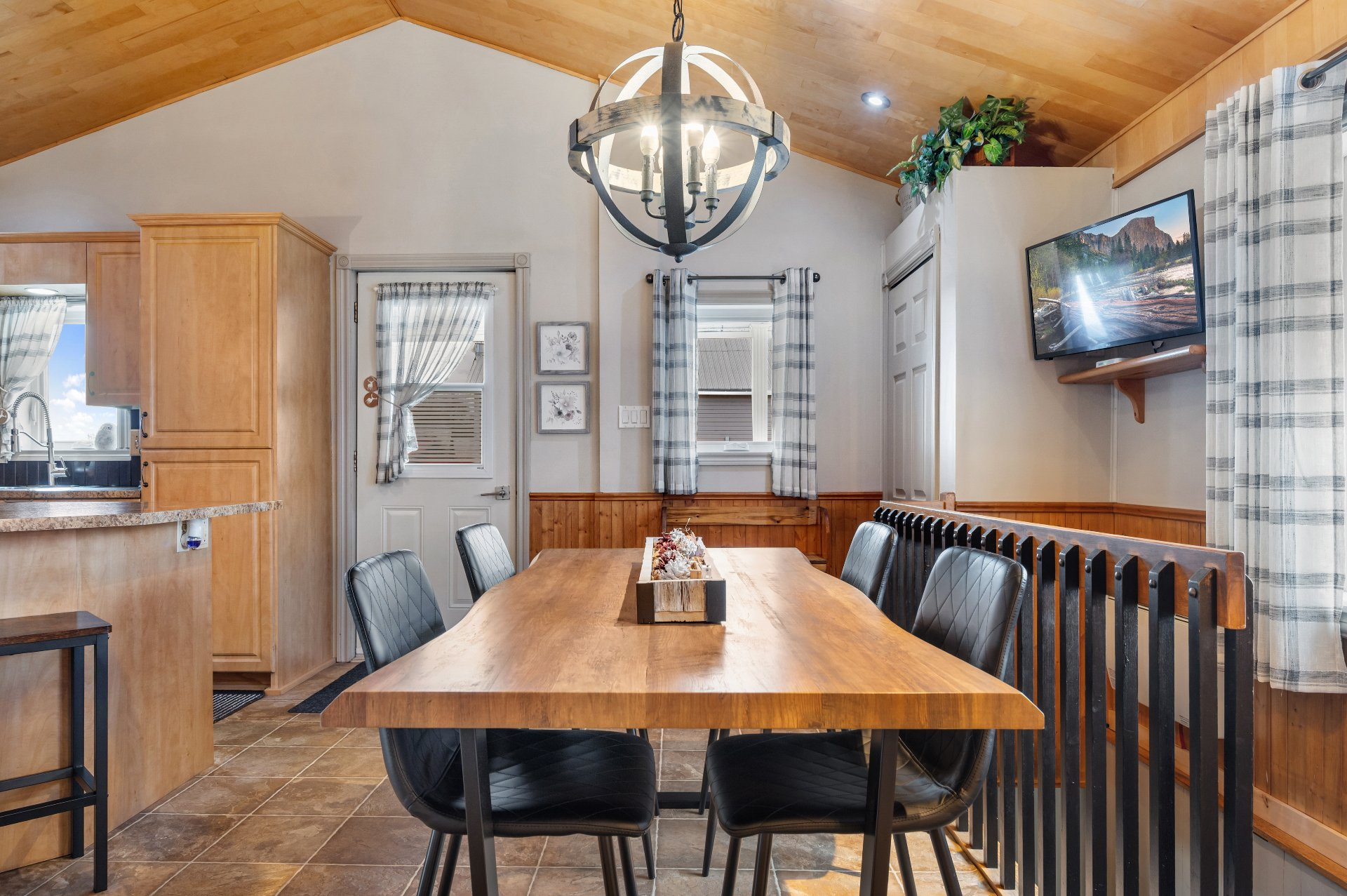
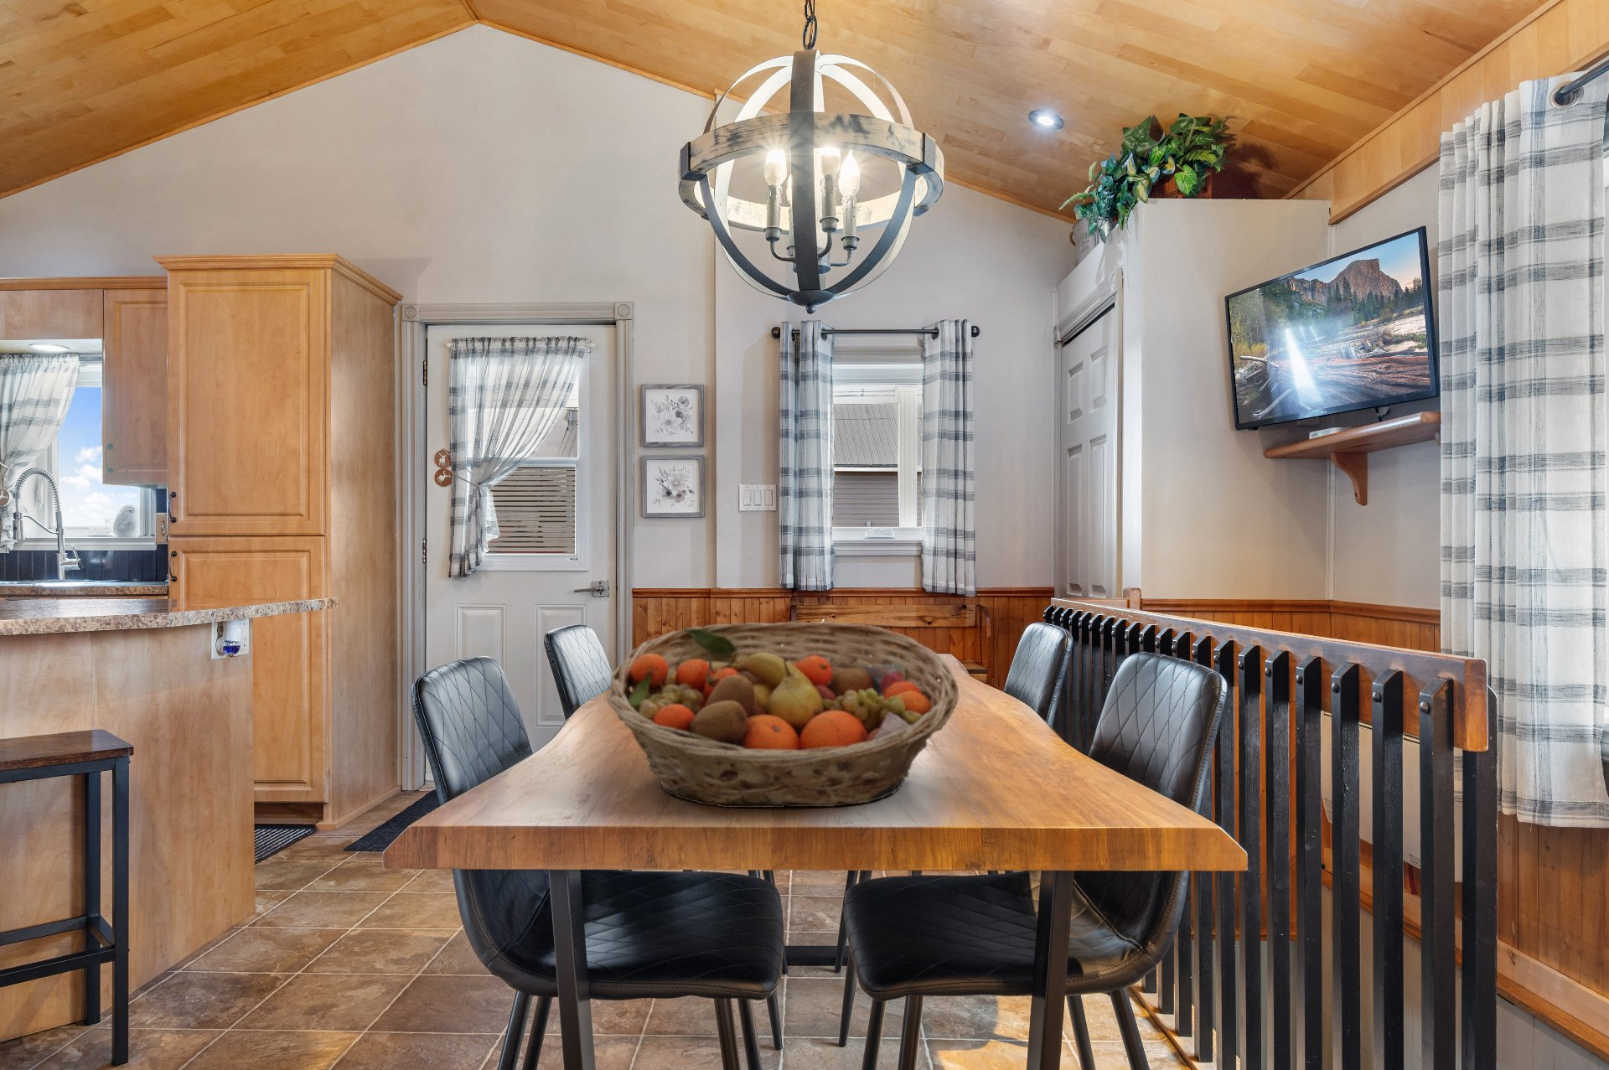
+ fruit basket (782, 705)
